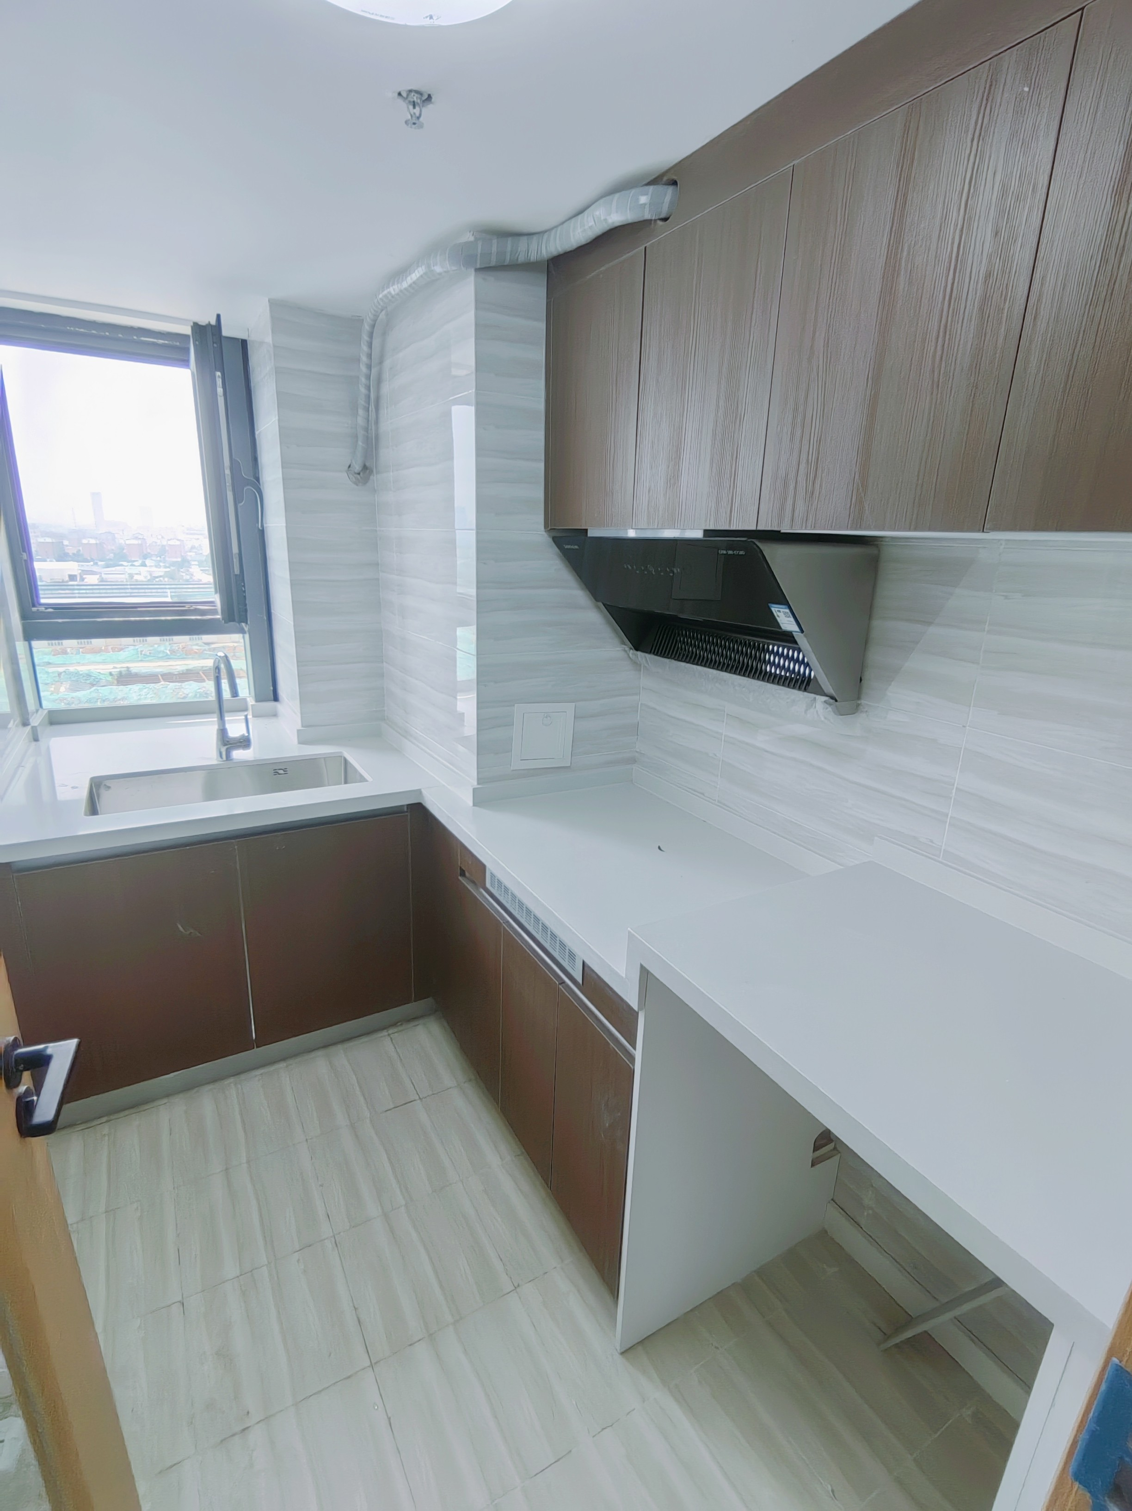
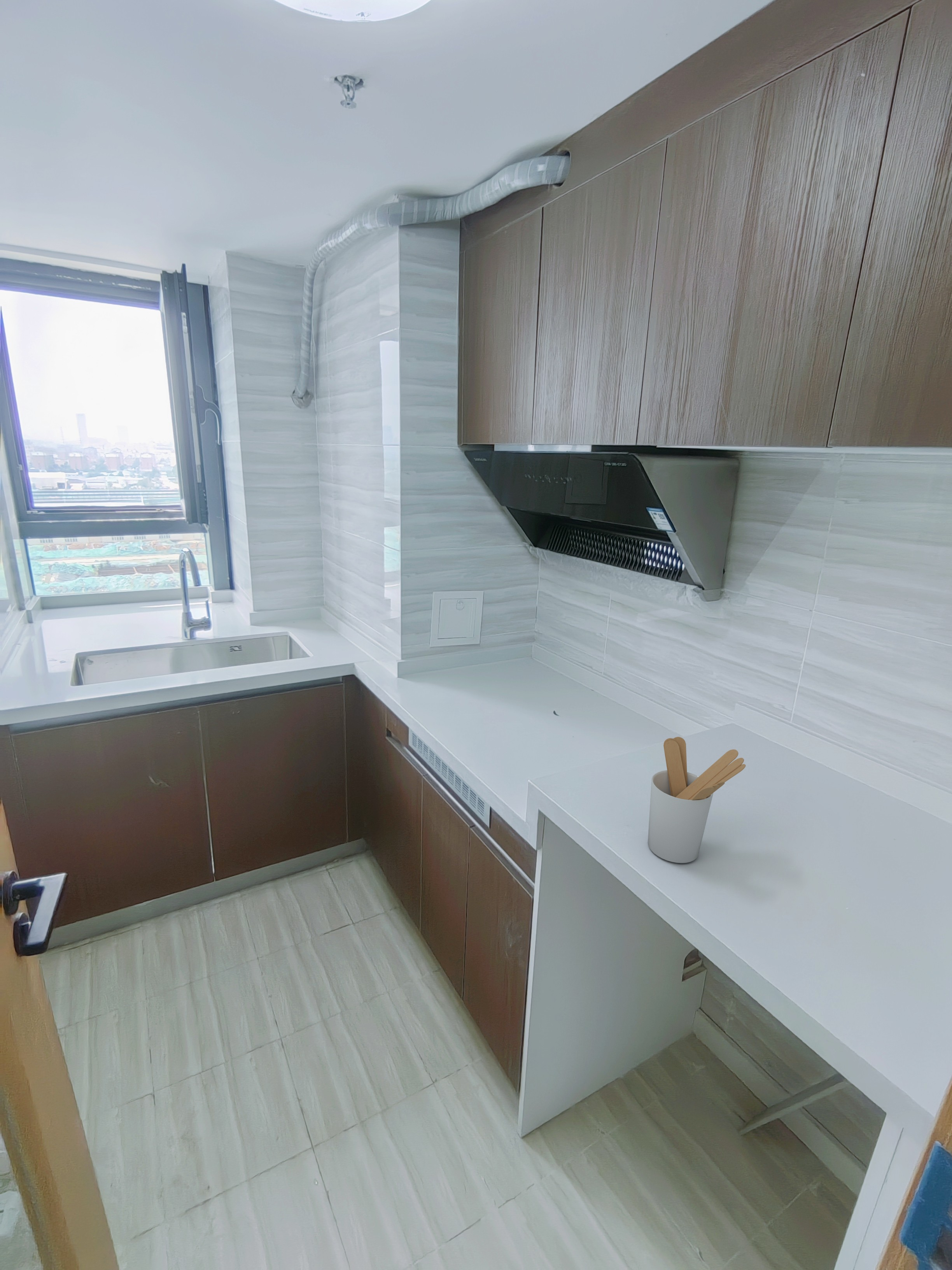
+ utensil holder (695, 801)
